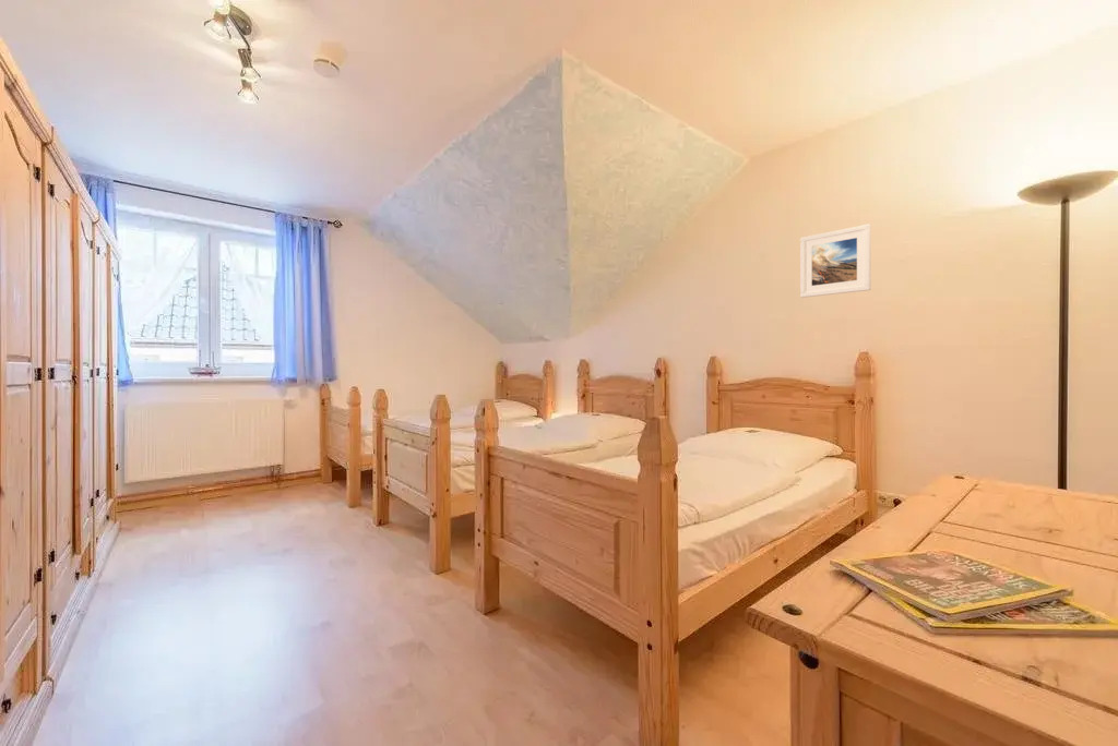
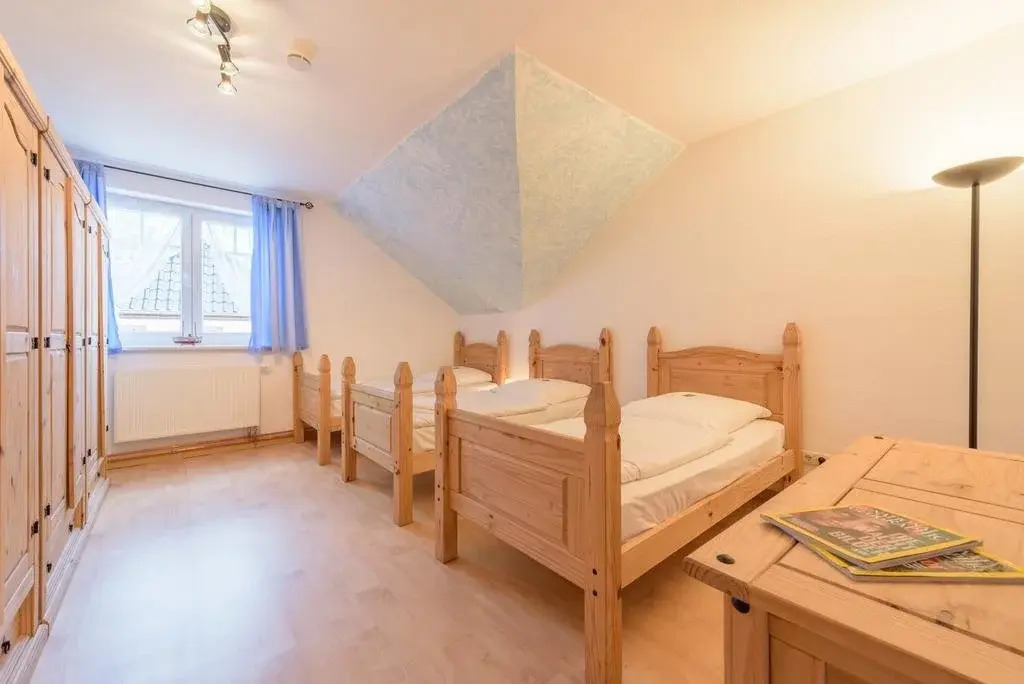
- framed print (833, 262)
